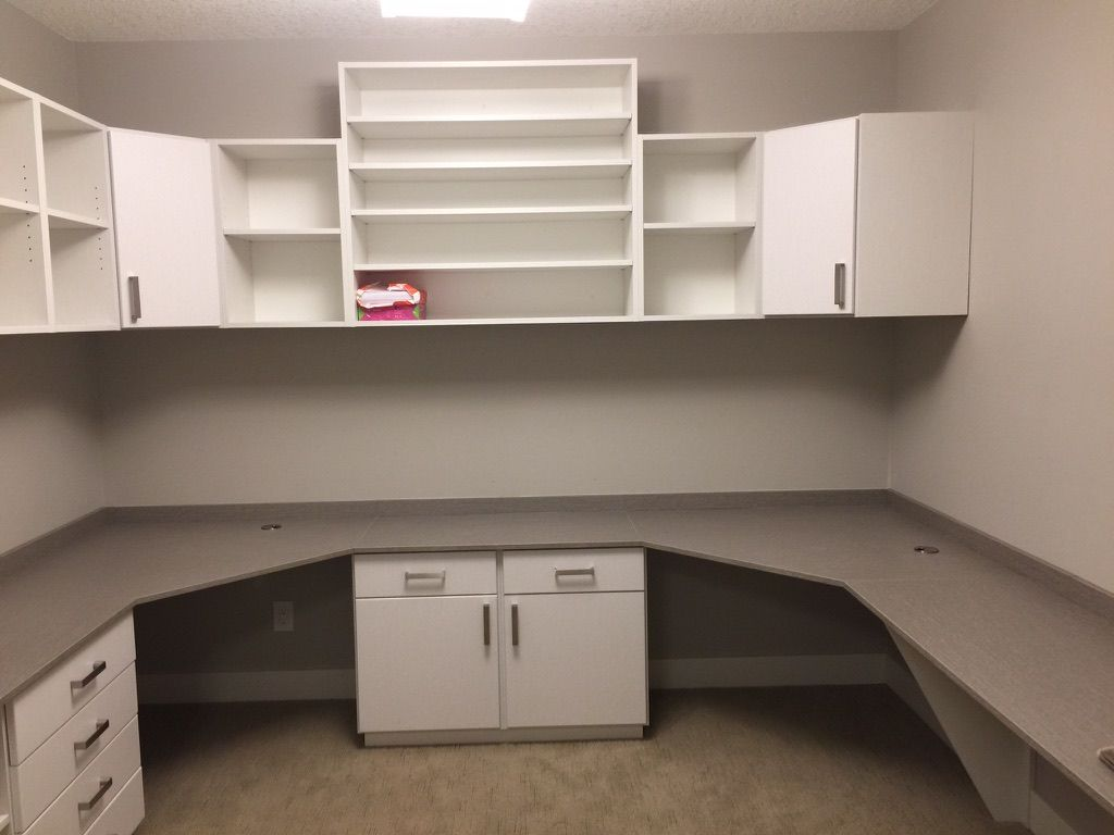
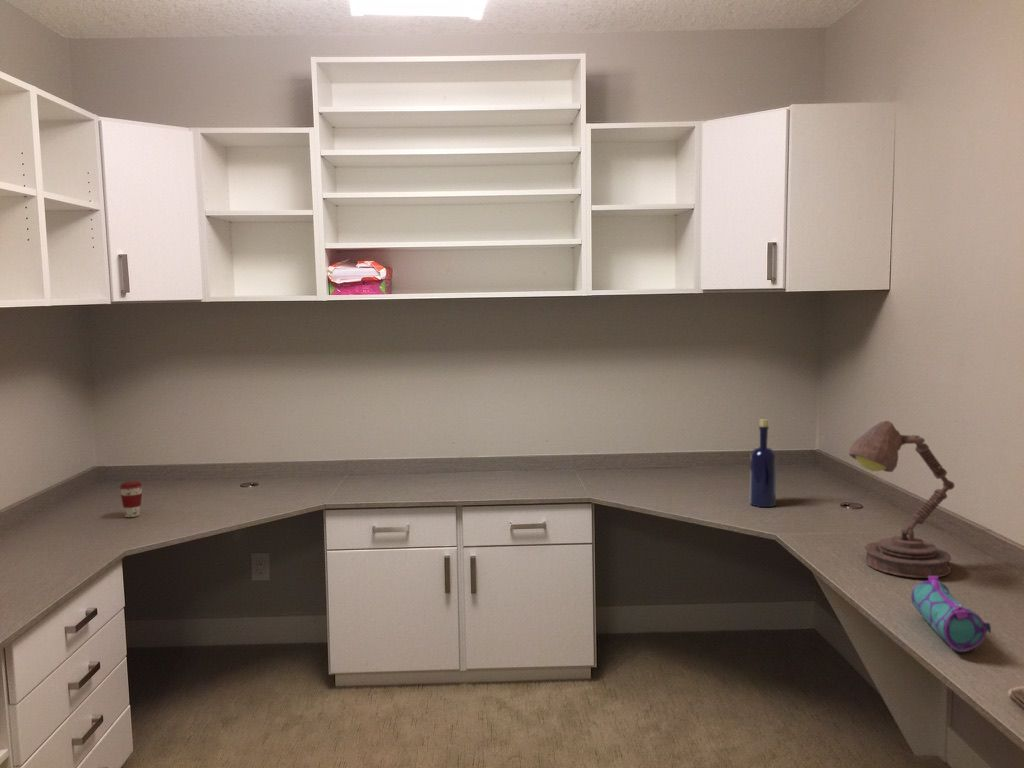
+ pencil case (947, 612)
+ desk lamp (919, 509)
+ coffee cup (131, 499)
+ bottle (763, 462)
